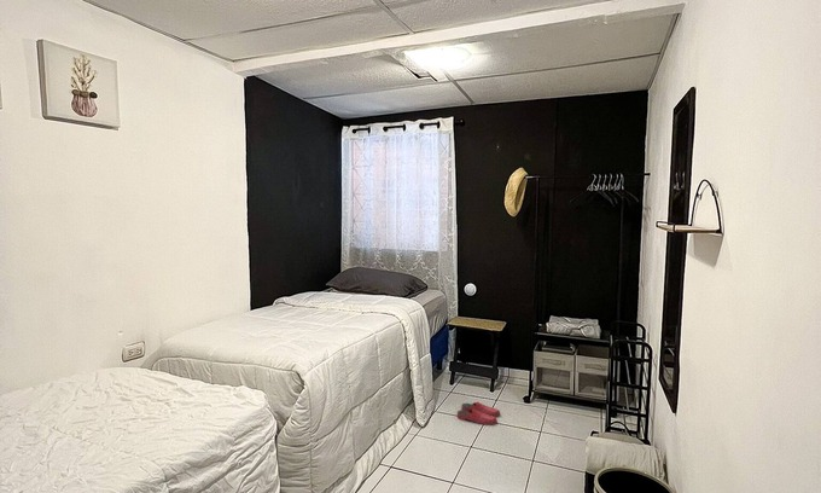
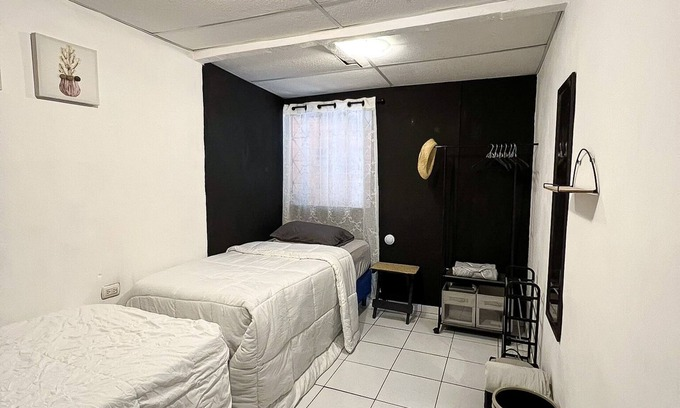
- slippers (478, 411)
